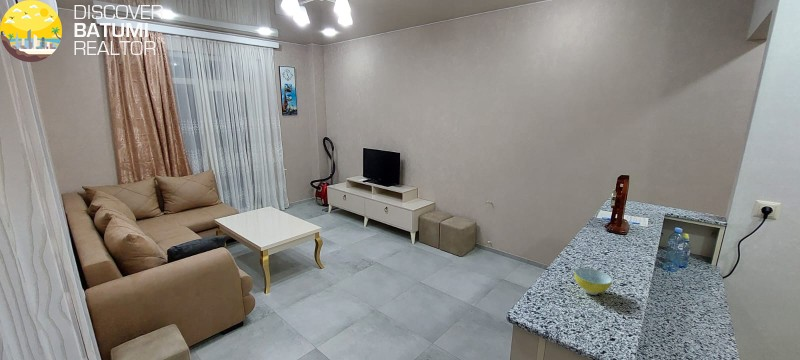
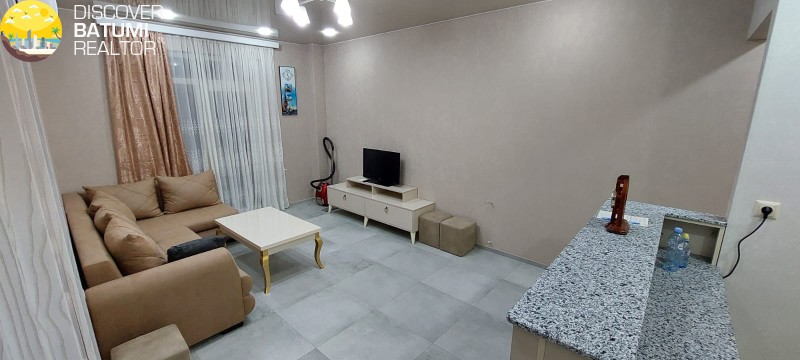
- bowl (591, 283)
